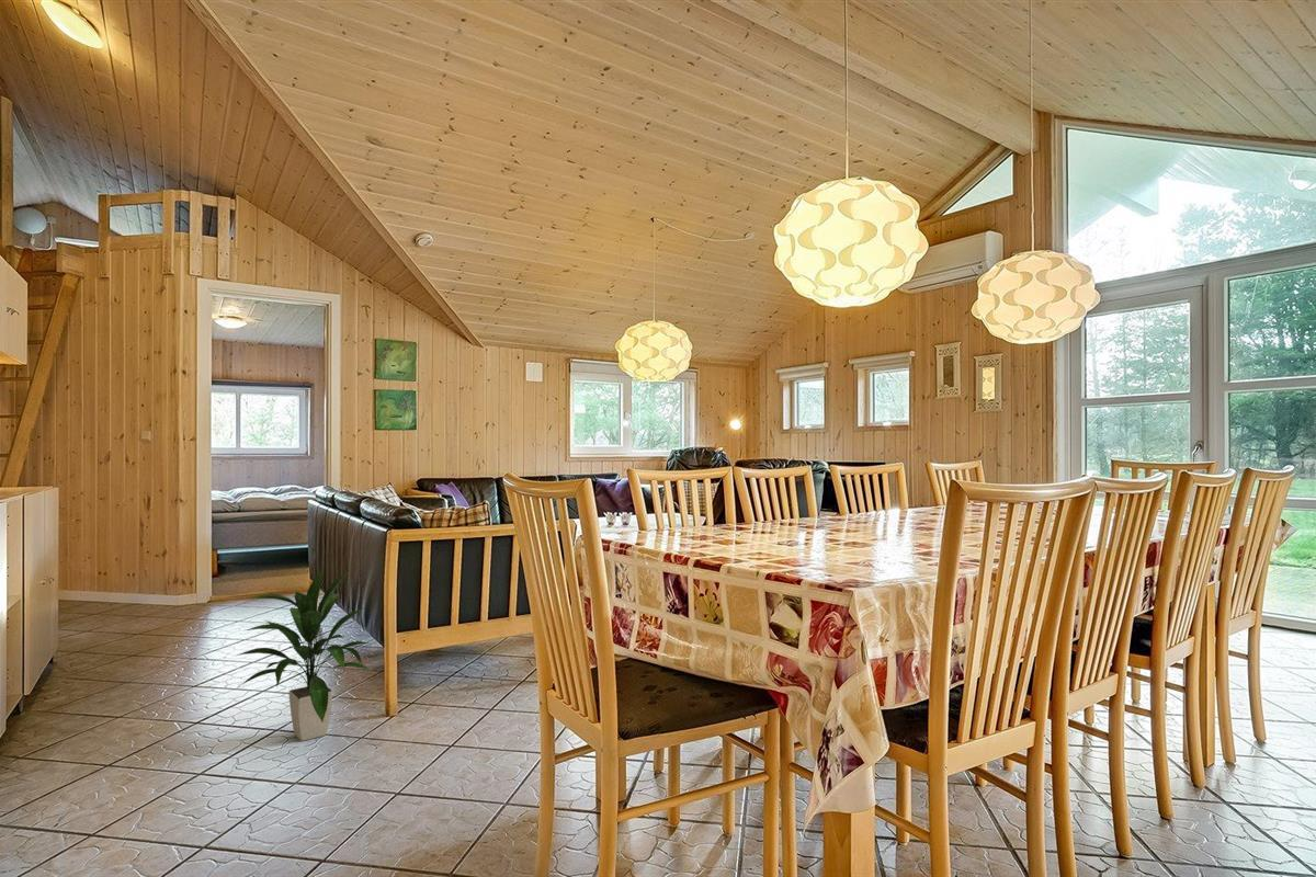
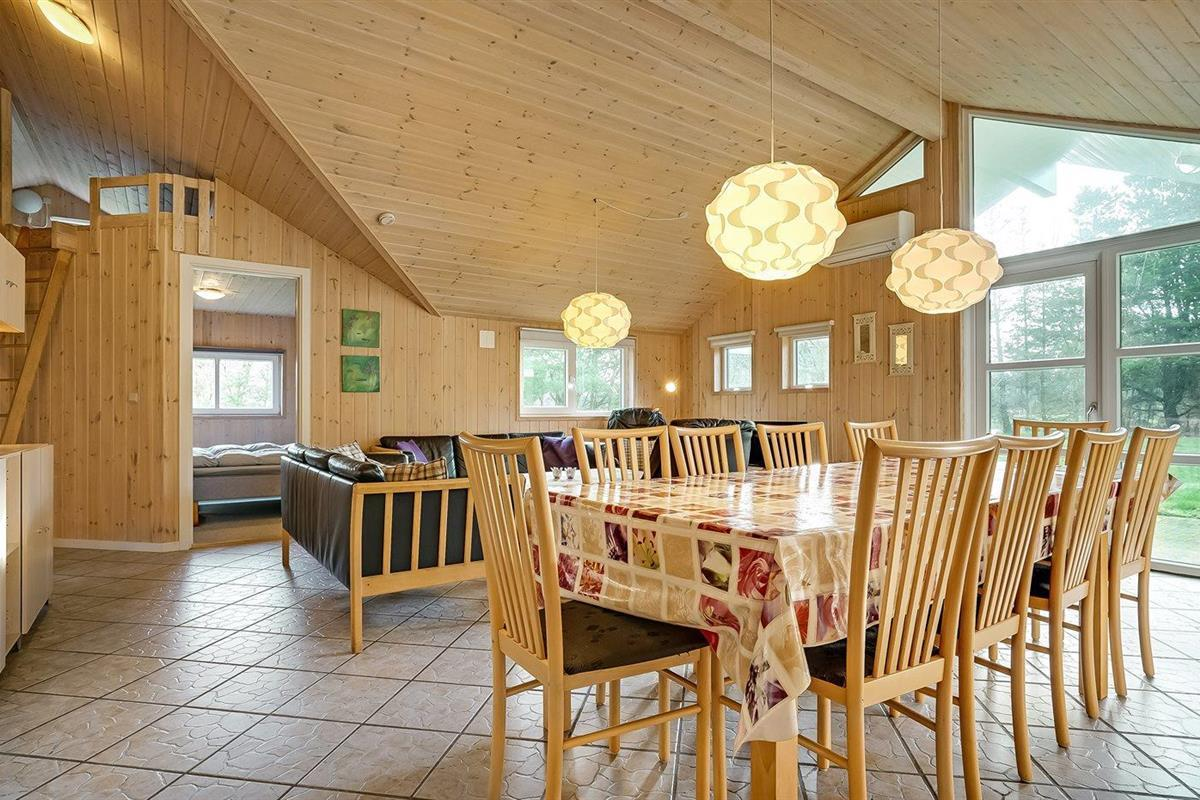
- indoor plant (308, 653)
